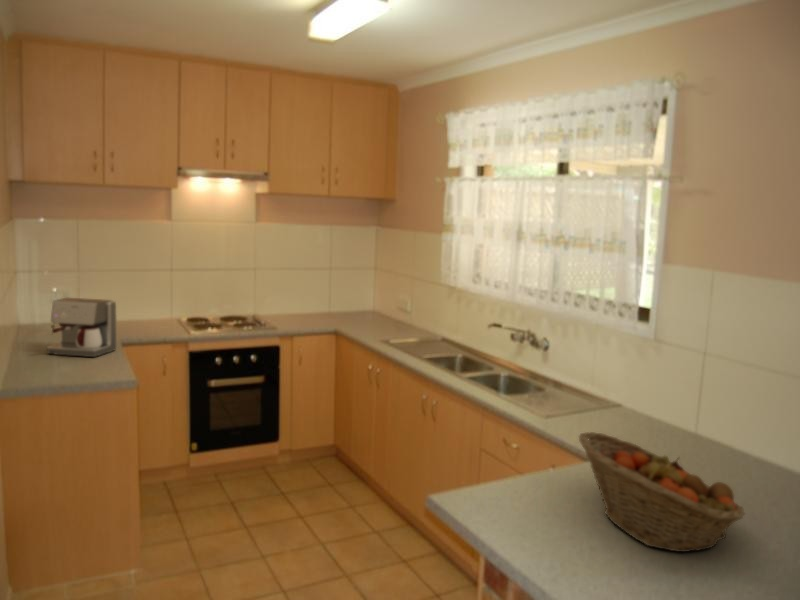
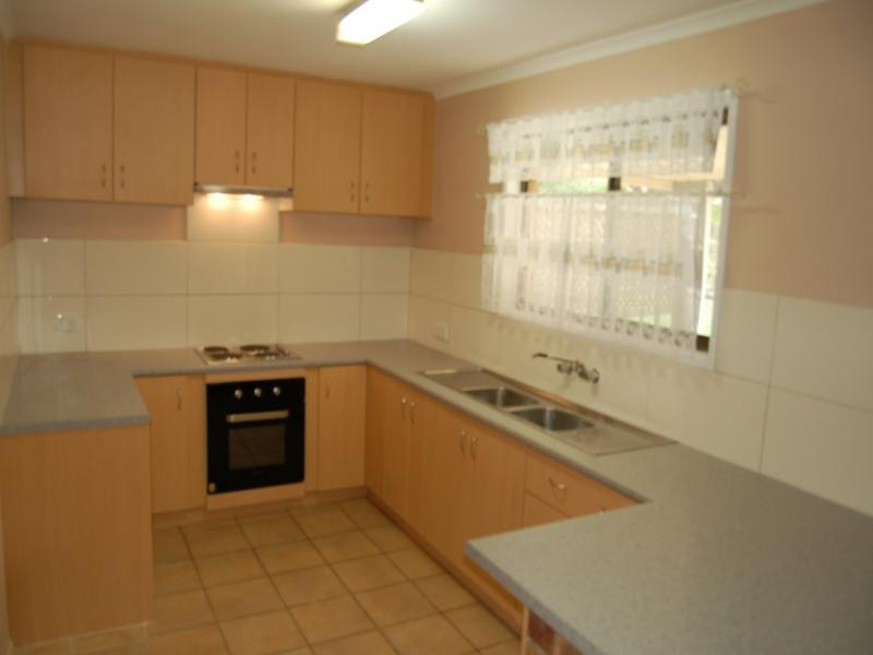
- coffee maker (82, 326)
- fruit basket (654, 485)
